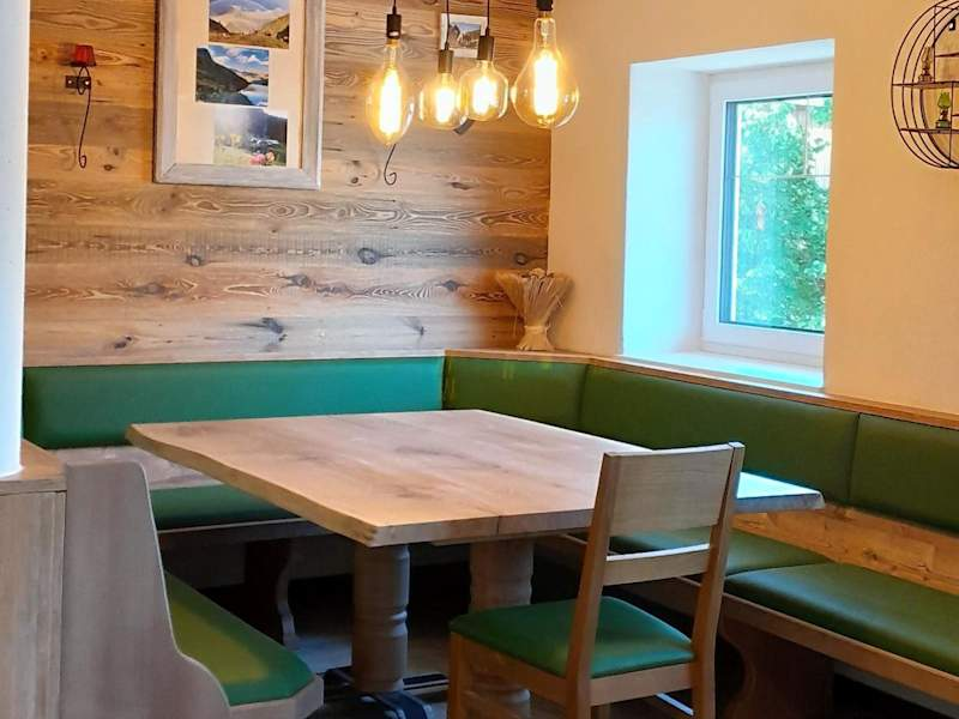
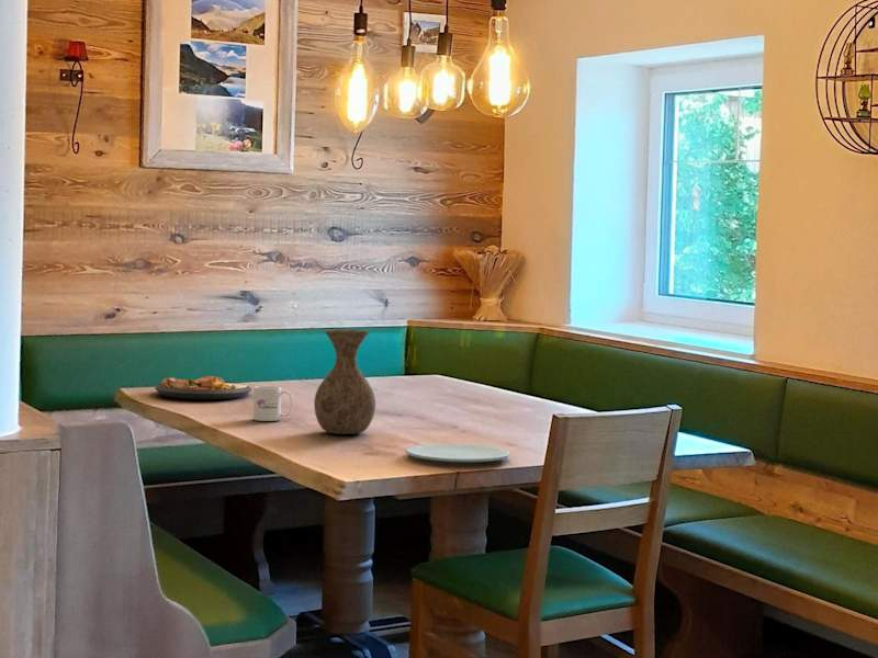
+ plate (203, 385)
+ vase (345, 382)
+ paper plate (457, 454)
+ mug (272, 402)
